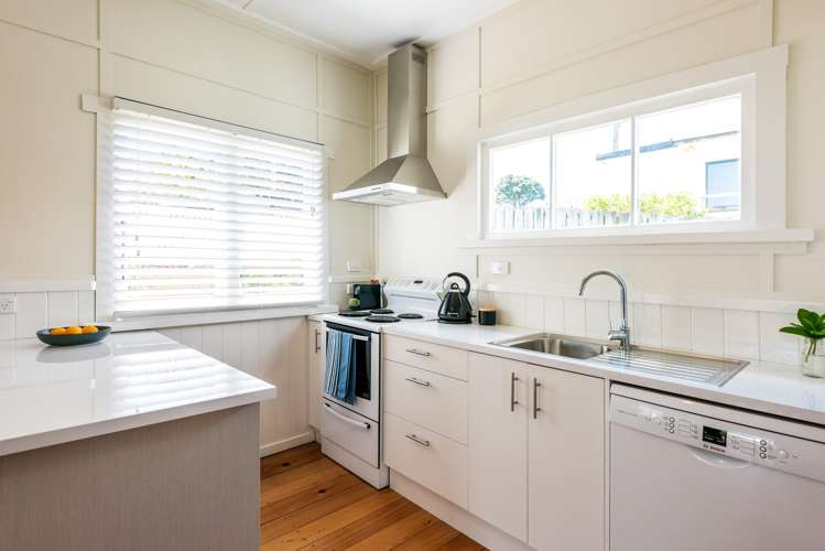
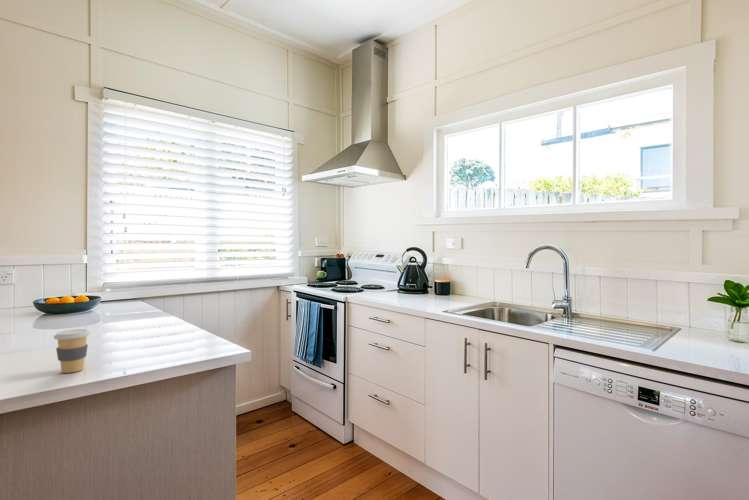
+ coffee cup (72, 350)
